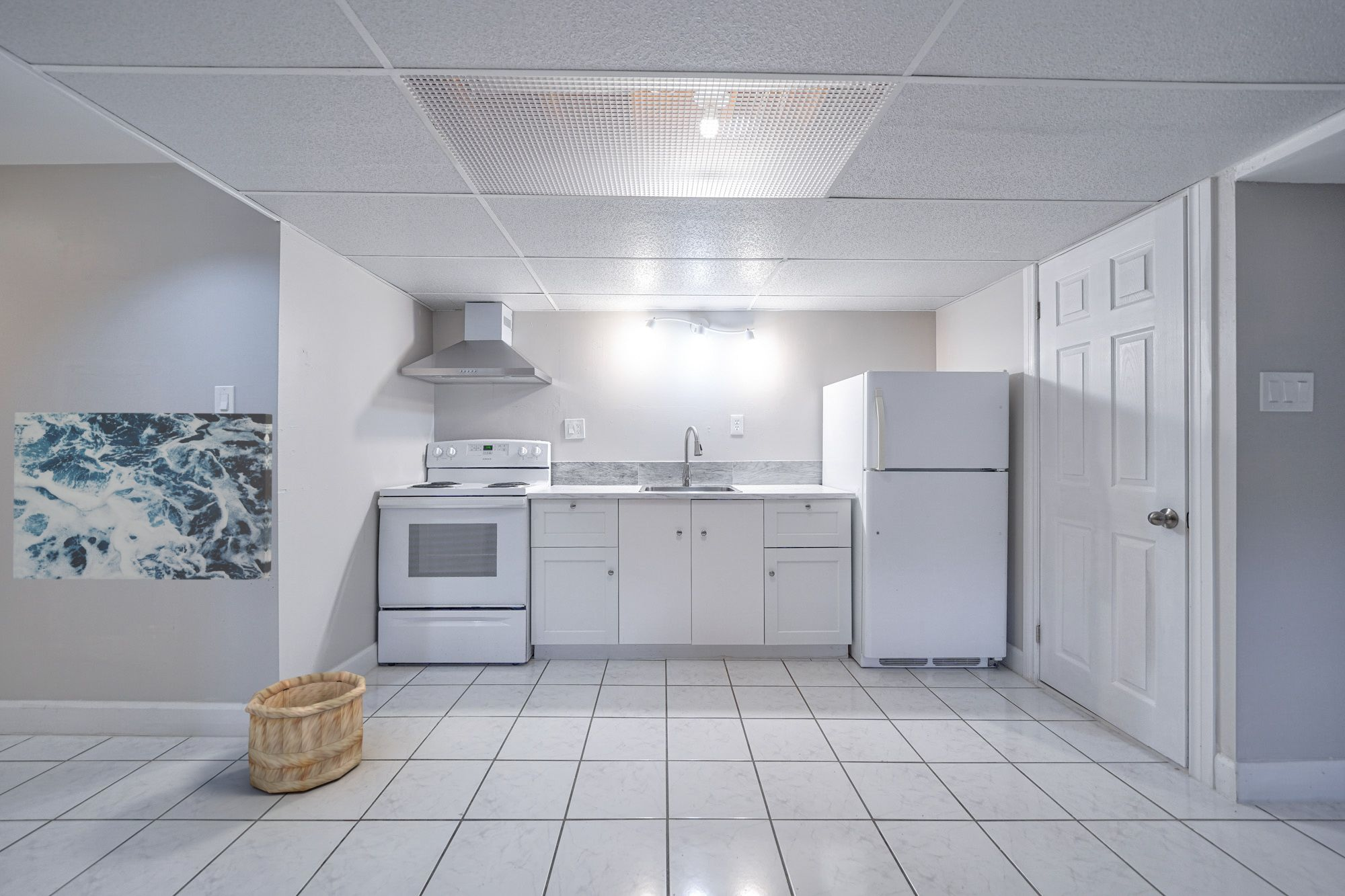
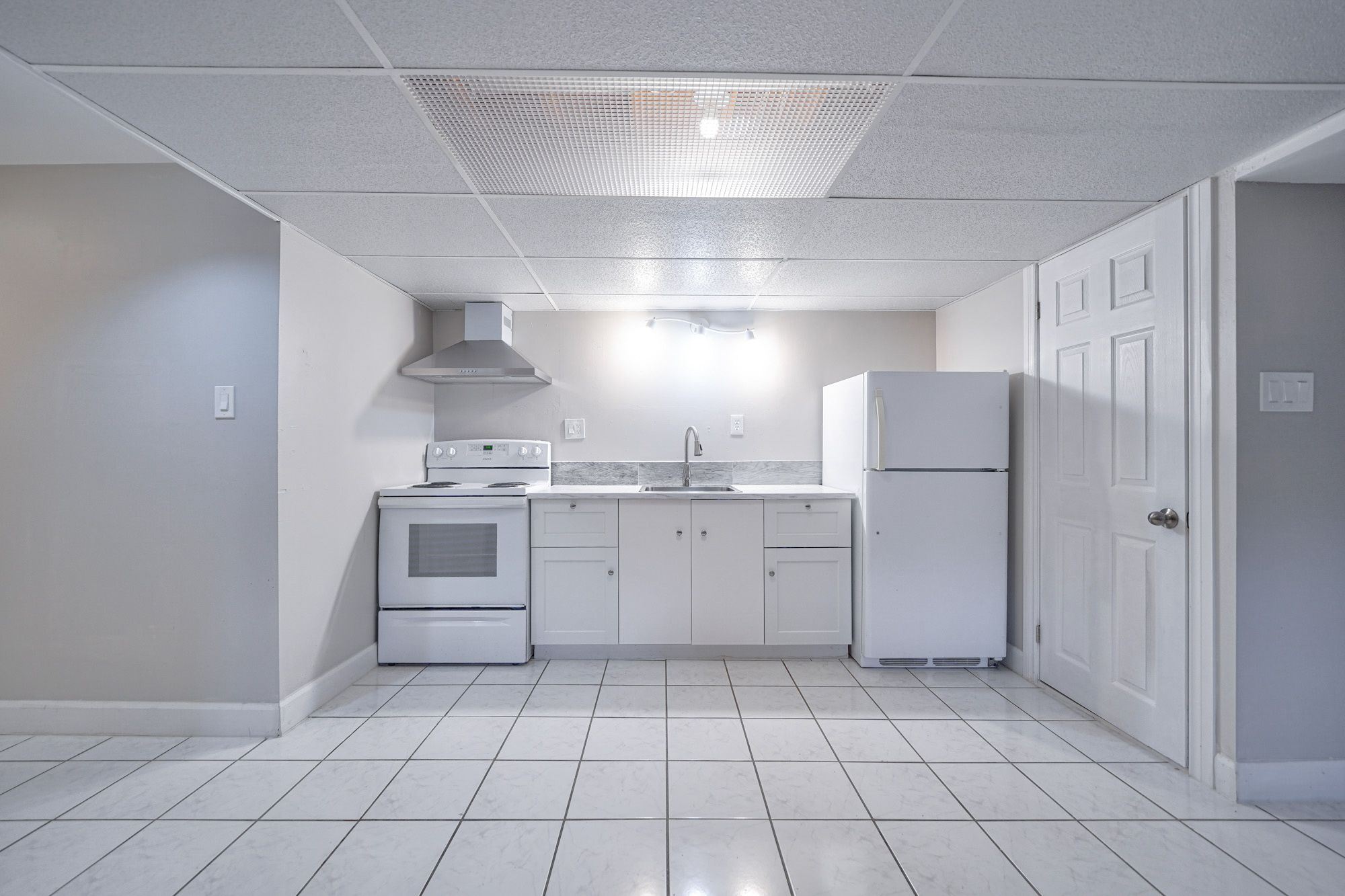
- wall art (145, 495)
- wooden bucket (310, 728)
